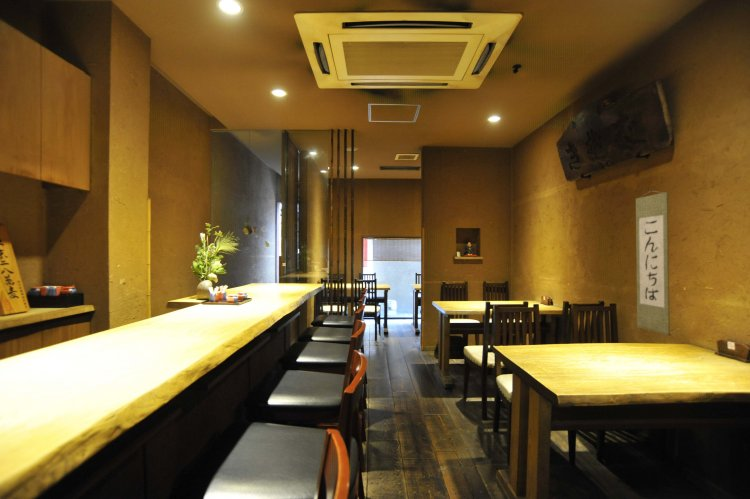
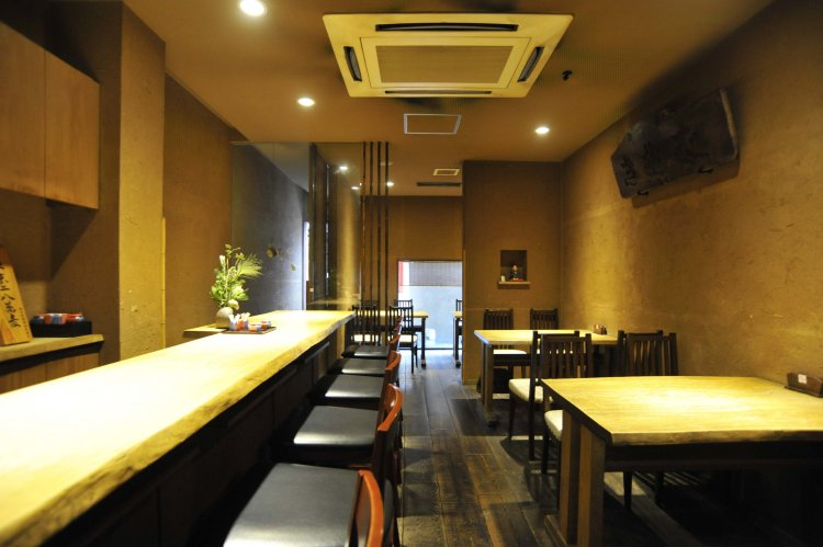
- wall scroll (651, 260)
